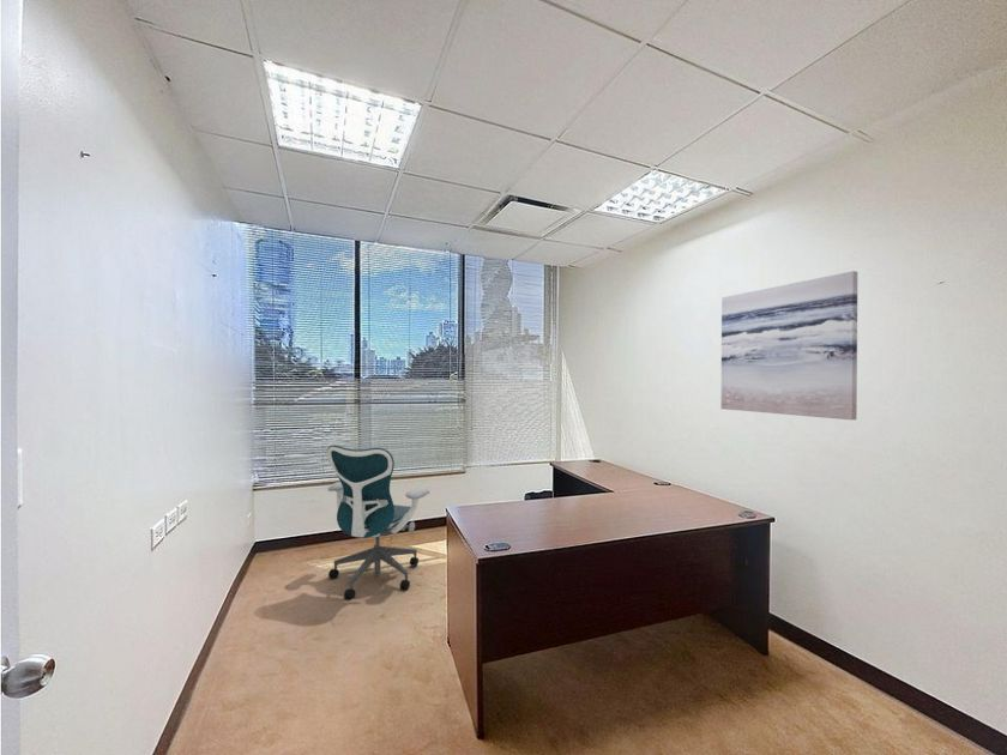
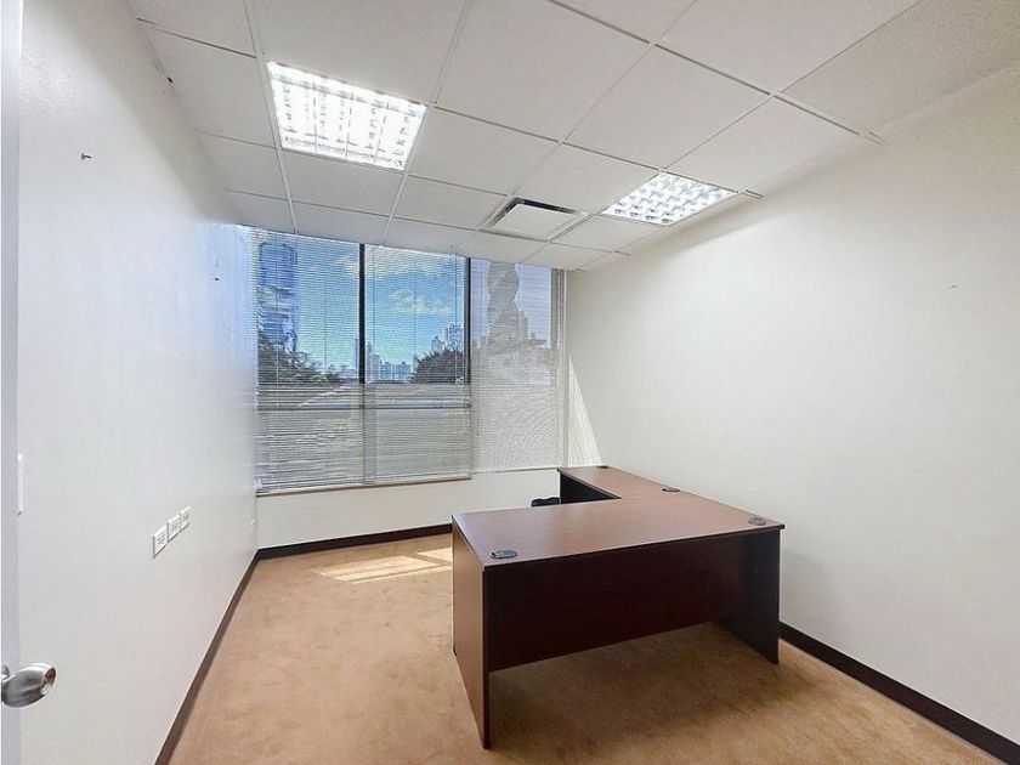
- office chair (376, 508)
- wall art (780, 350)
